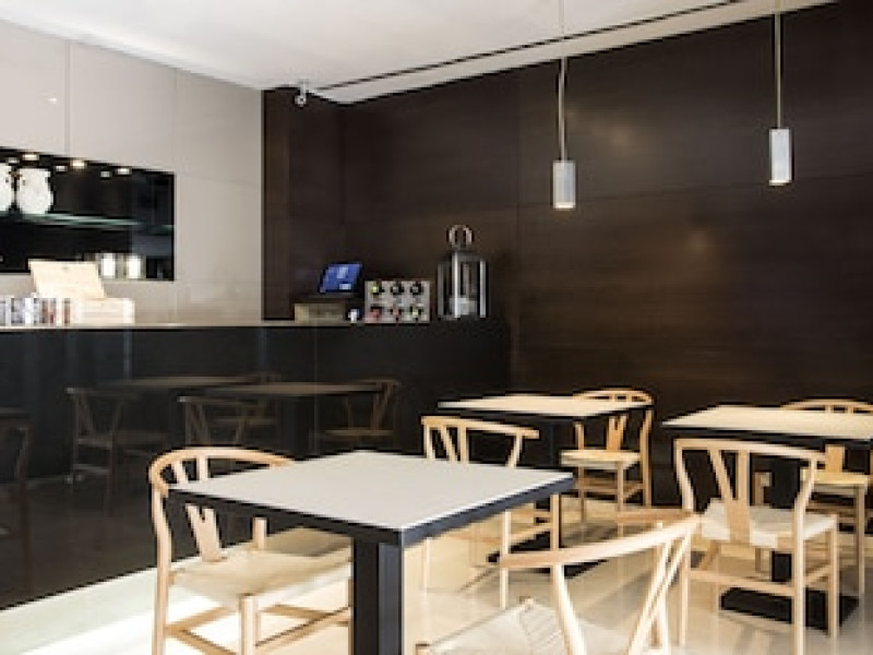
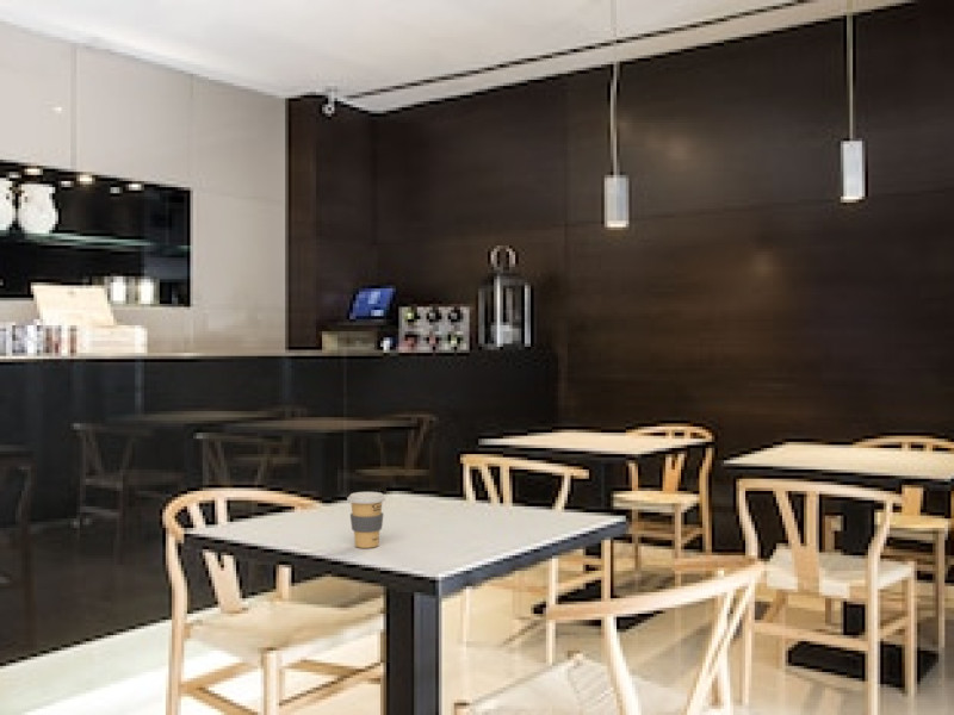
+ coffee cup (366, 520)
